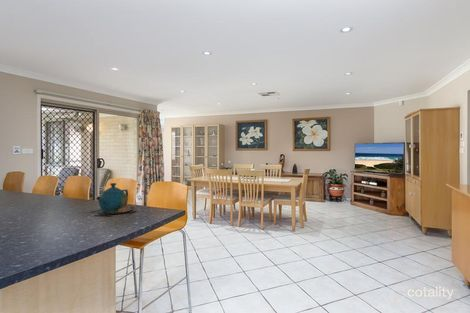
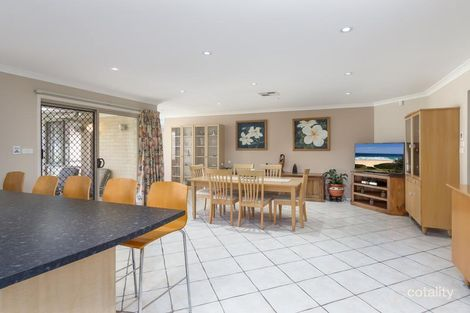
- teapot (115, 196)
